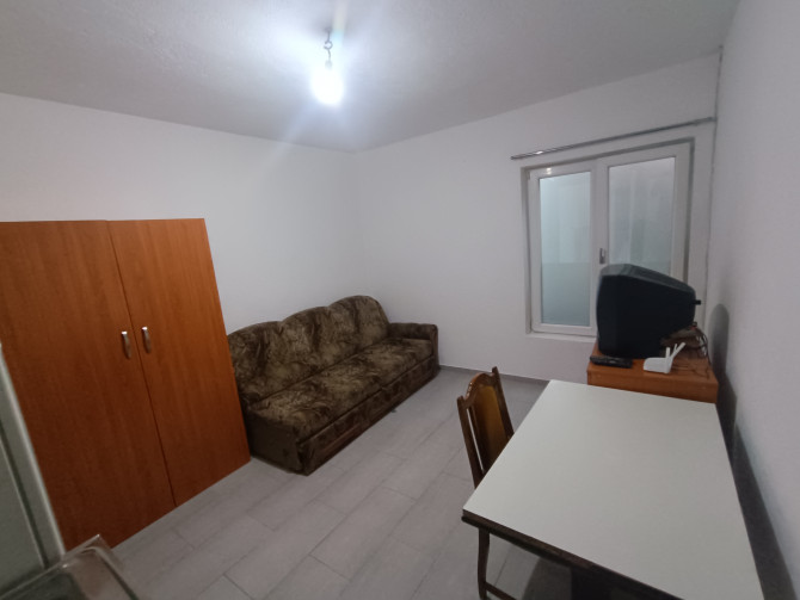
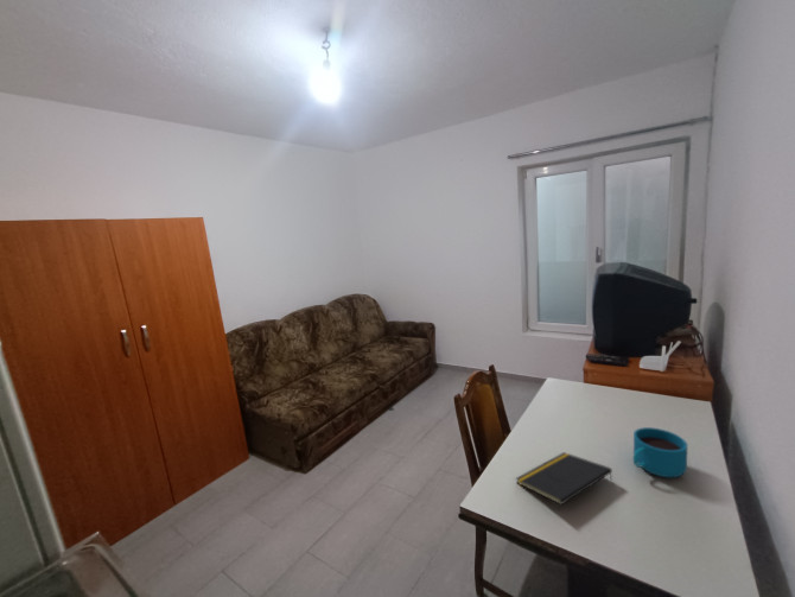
+ cup (654, 455)
+ notepad (562, 475)
